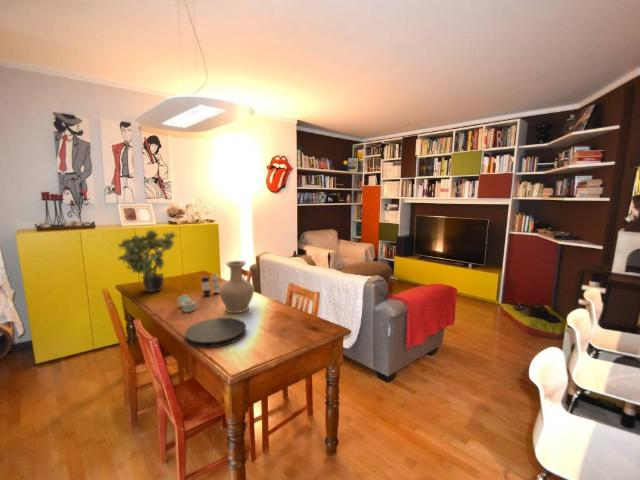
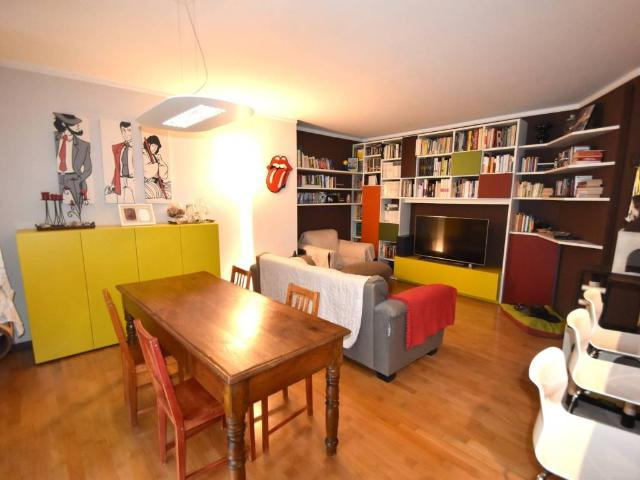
- napkin ring (186, 302)
- potted plant (150, 259)
- vase (236, 286)
- candle (208, 285)
- plate (216, 331)
